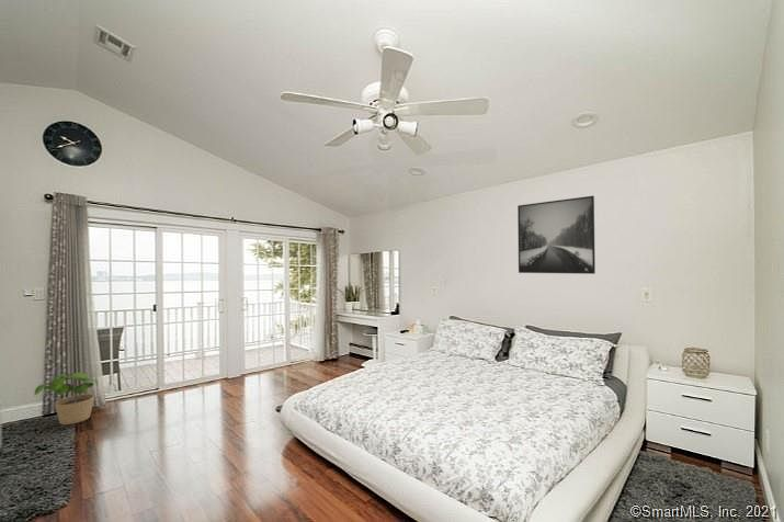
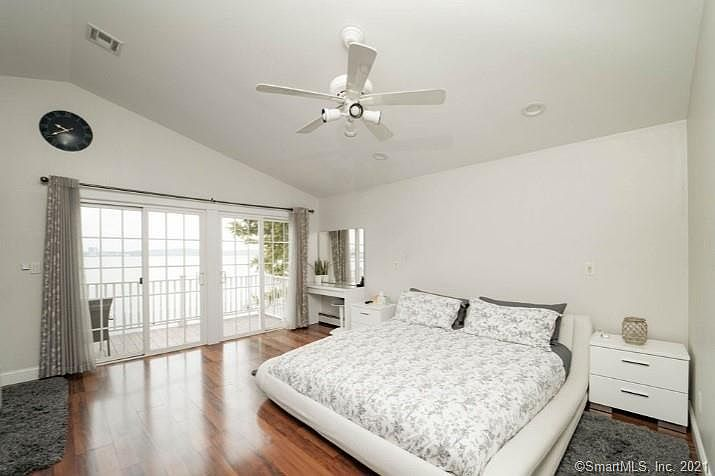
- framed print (553, 237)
- potted plant (65, 398)
